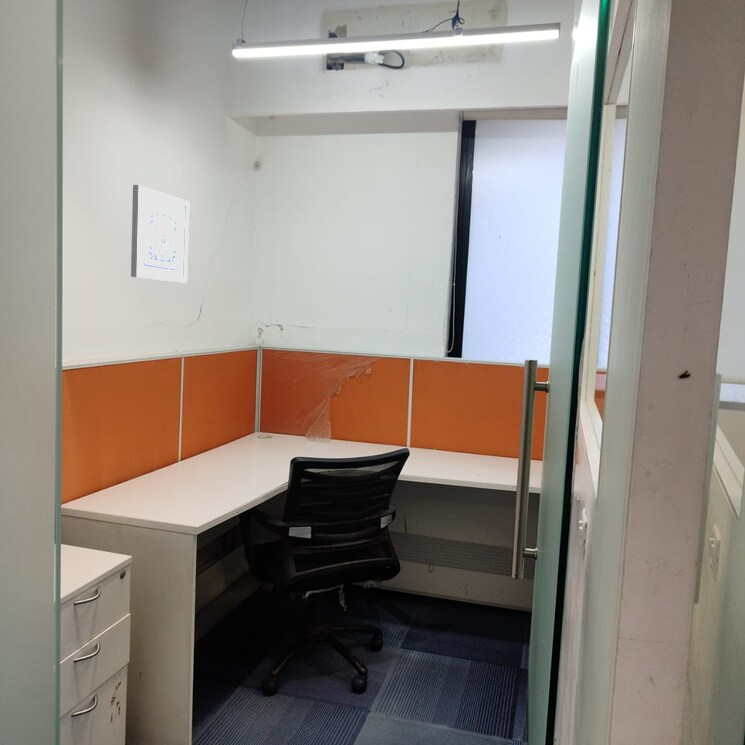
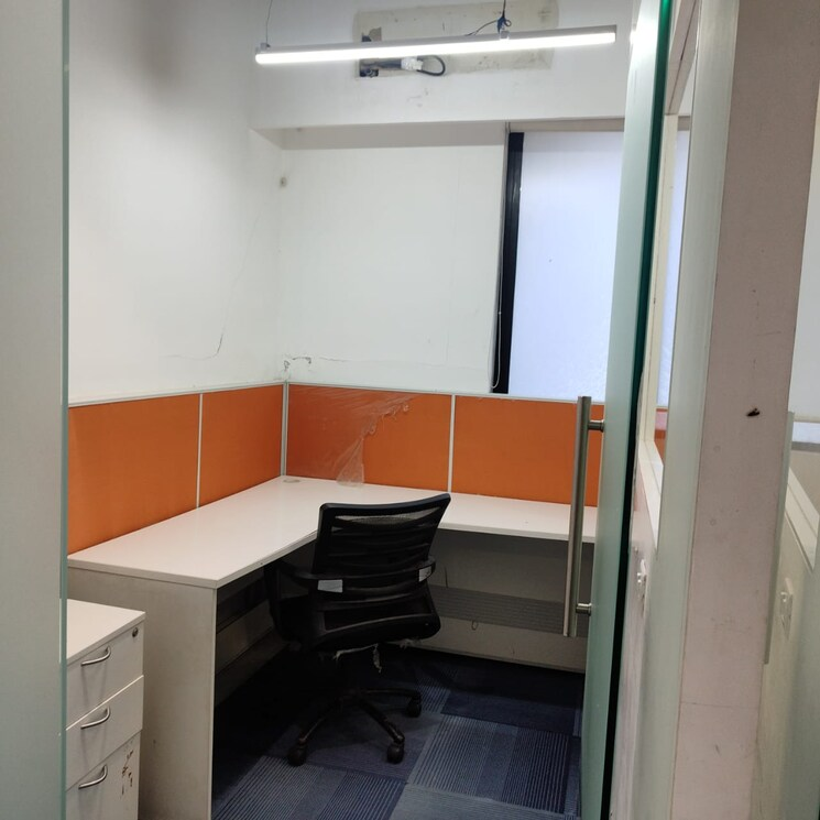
- wall art (161, 237)
